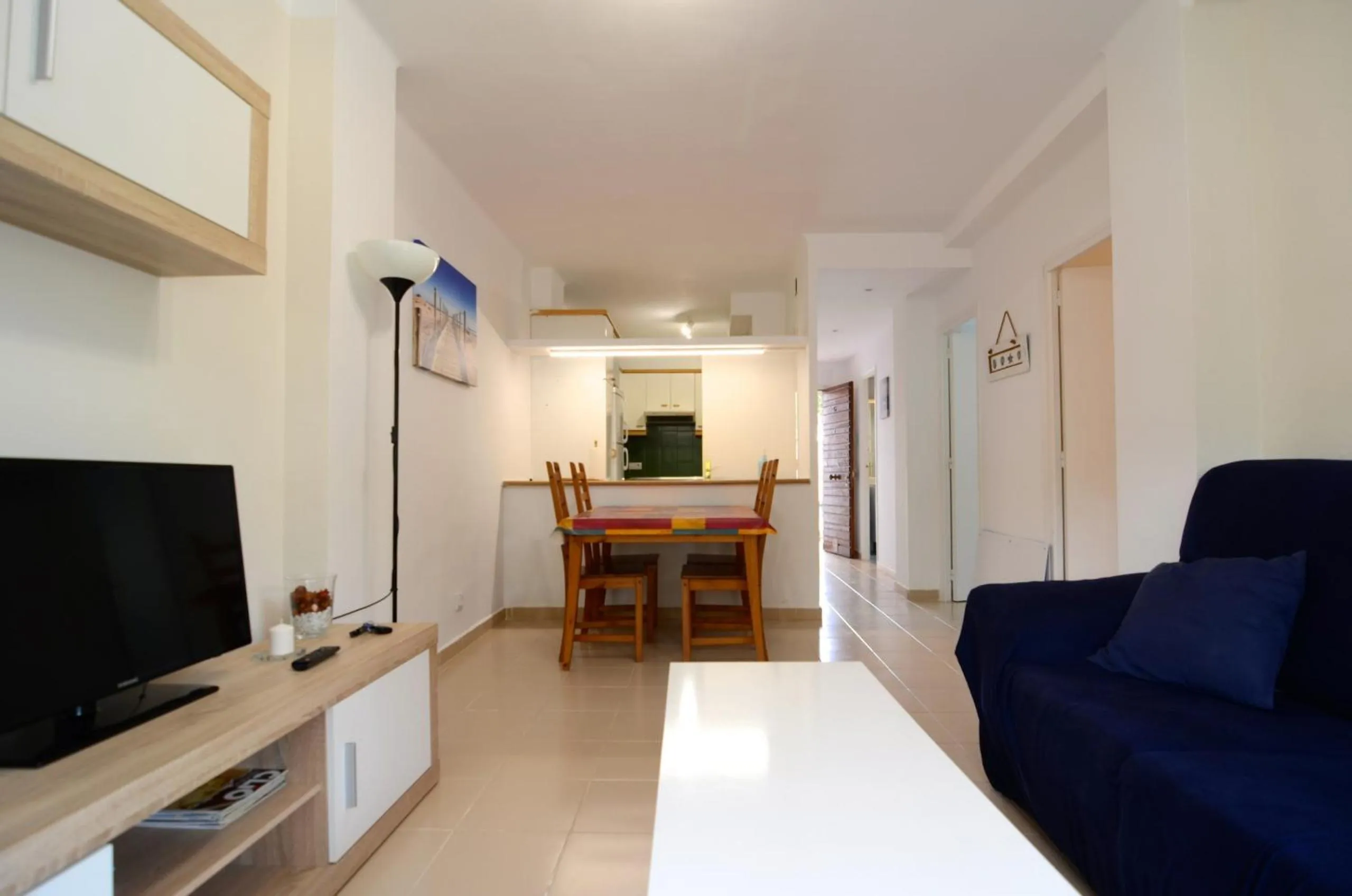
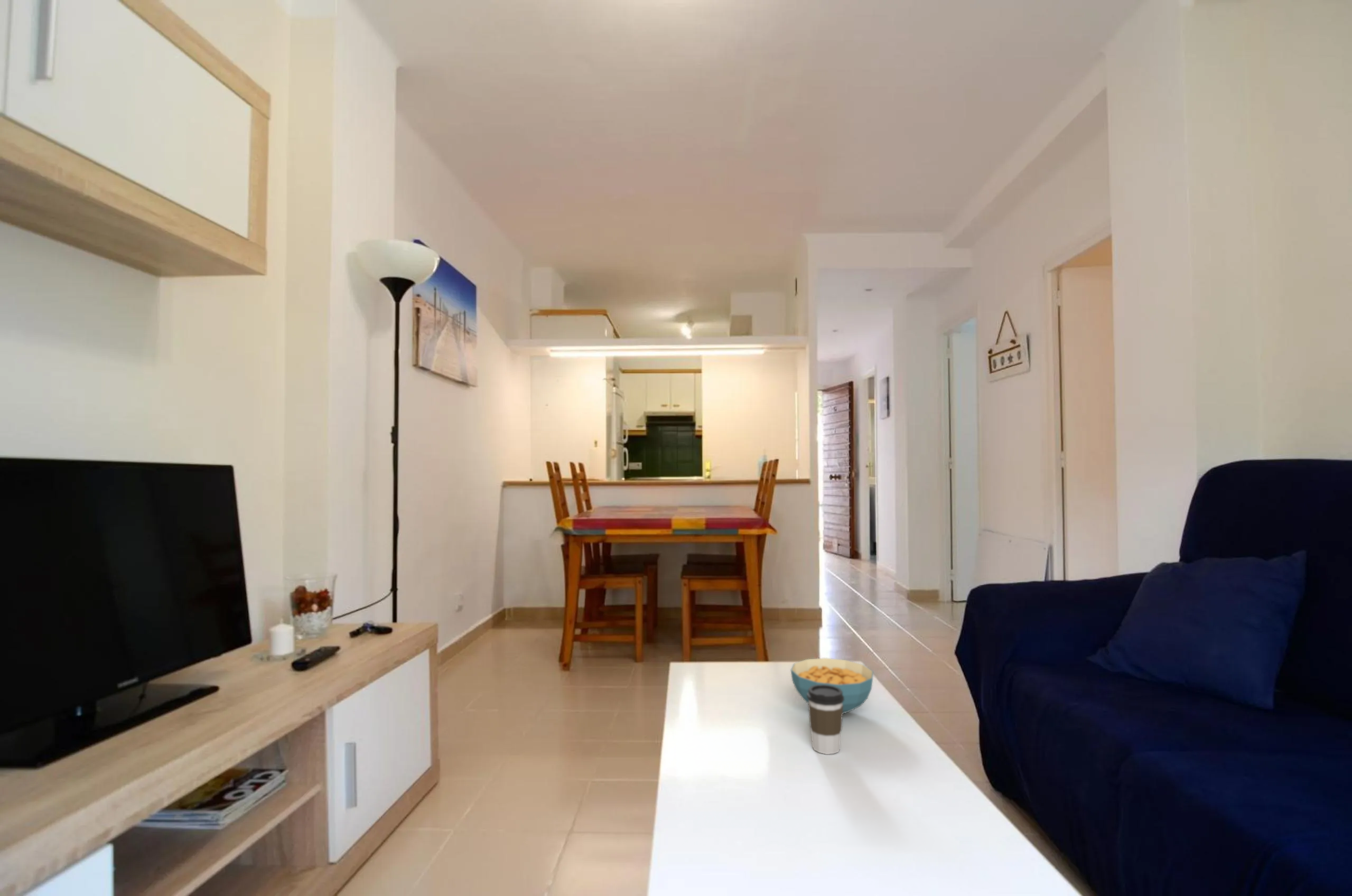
+ cereal bowl (834, 686)
+ coffee cup (825, 719)
